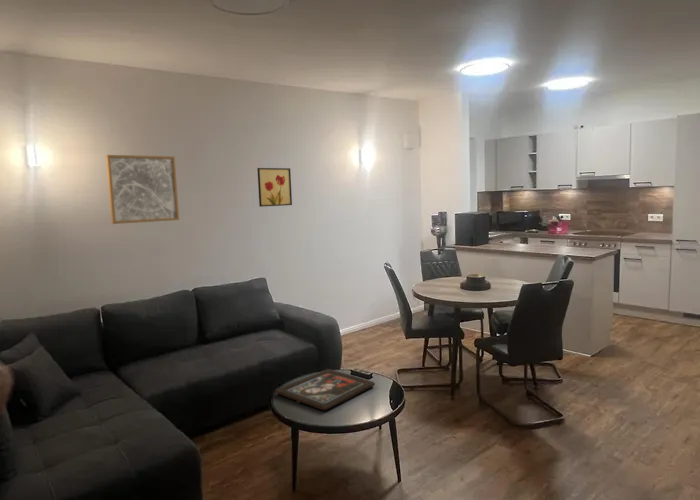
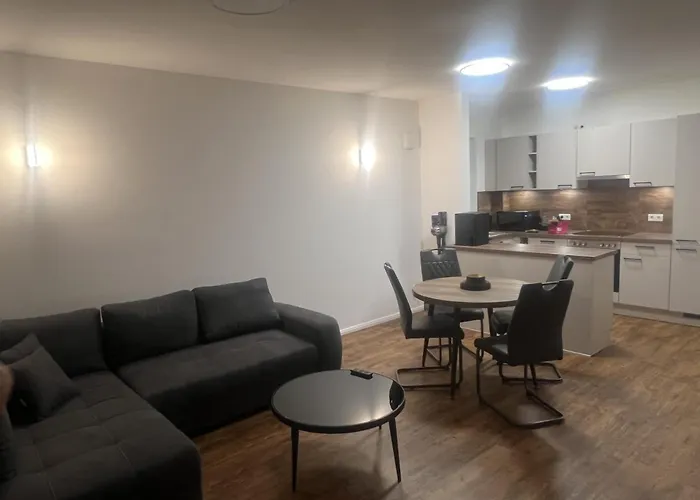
- wall art (274, 187)
- wall art (144, 189)
- religious icon (325, 388)
